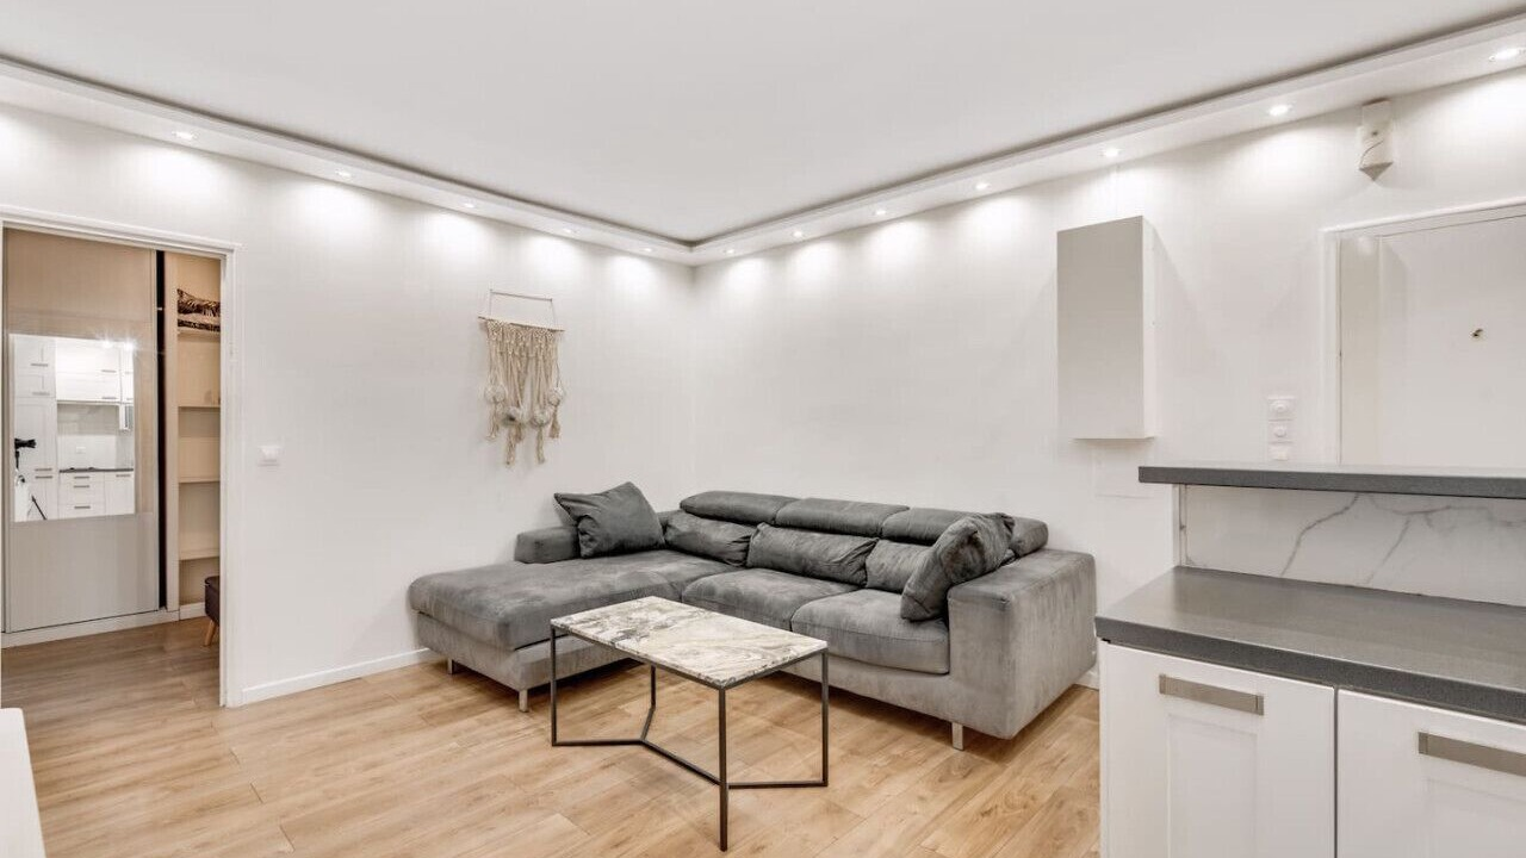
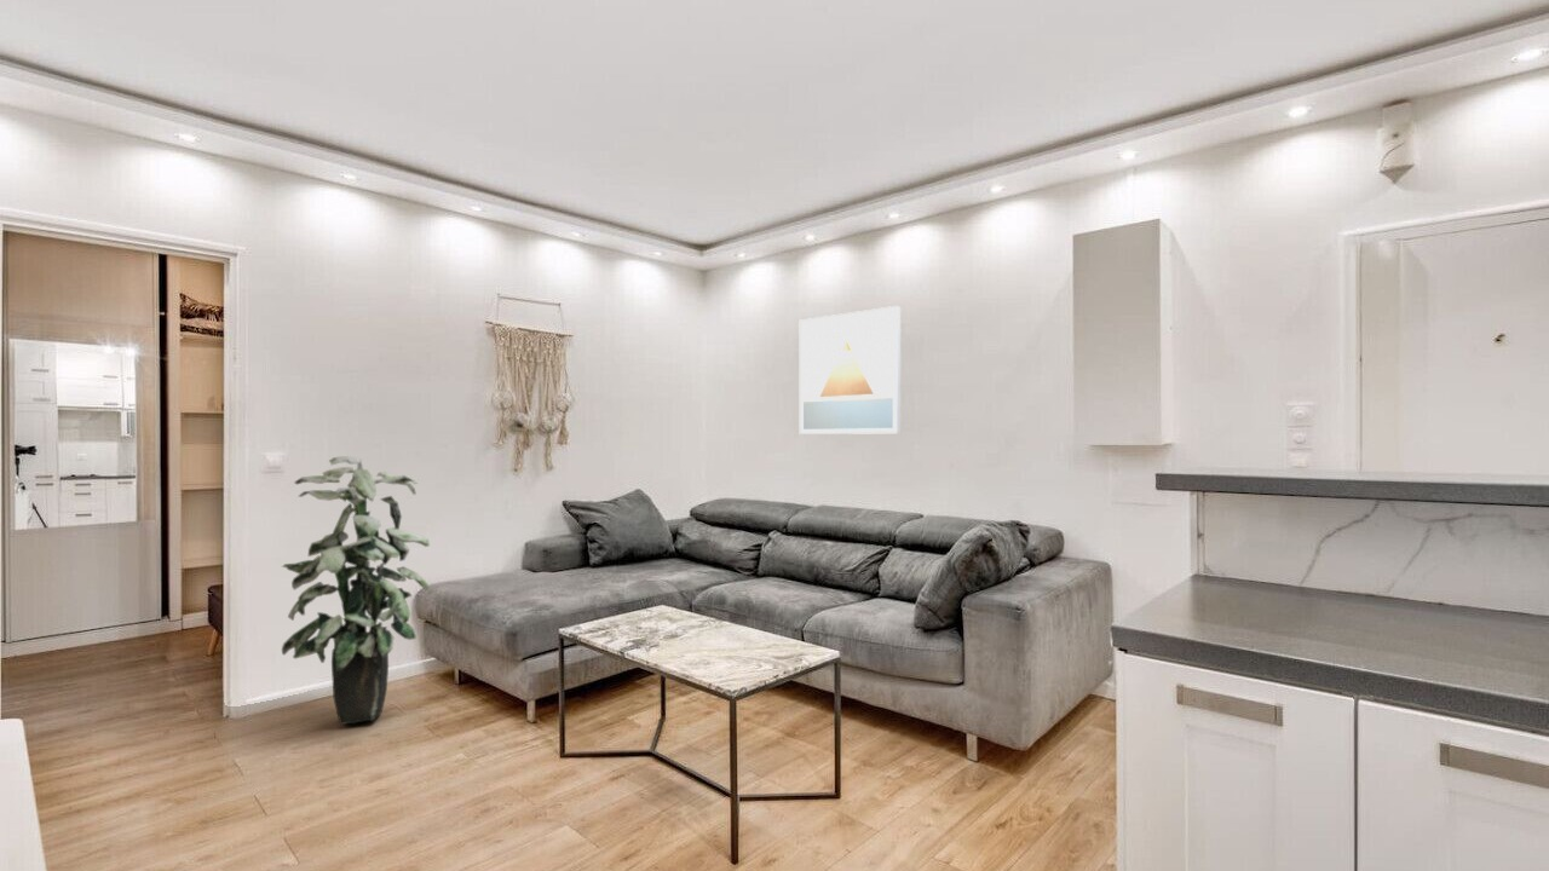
+ wall art (847, 373)
+ indoor plant (353, 586)
